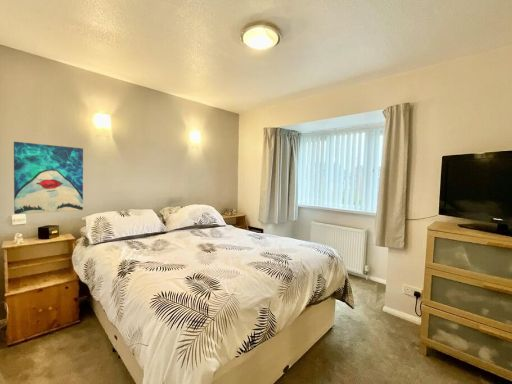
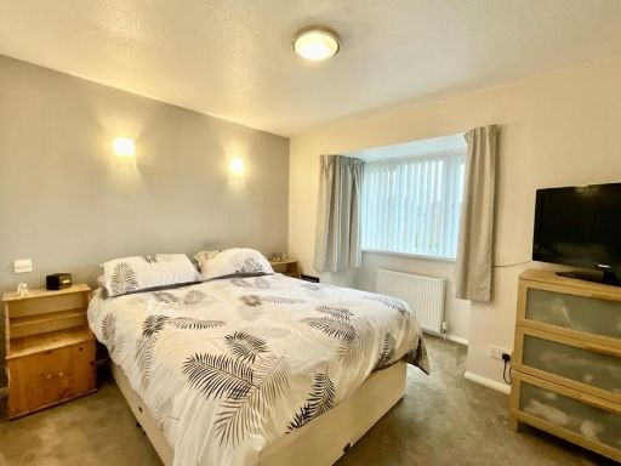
- wall art (50, 178)
